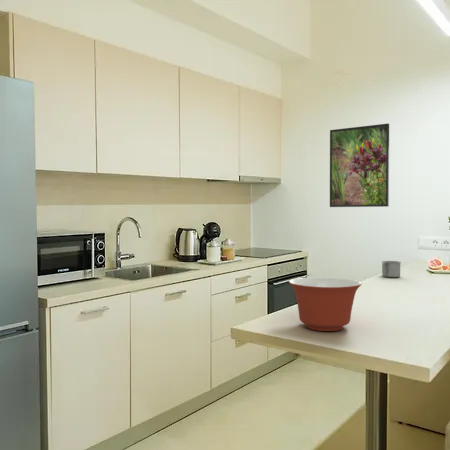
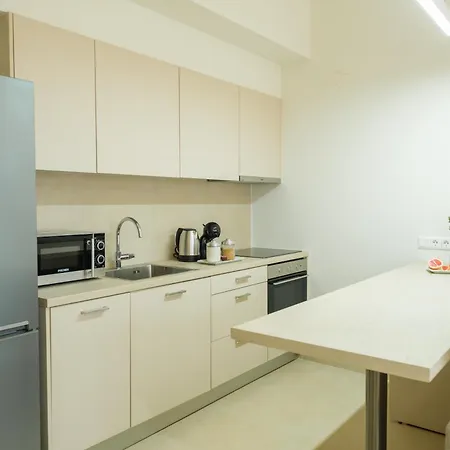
- mug (390, 268)
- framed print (358, 167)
- mixing bowl (324, 304)
